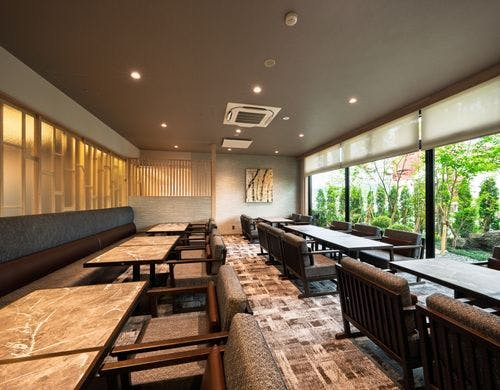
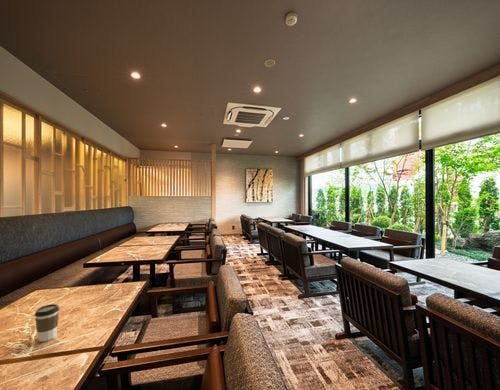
+ coffee cup (47, 322)
